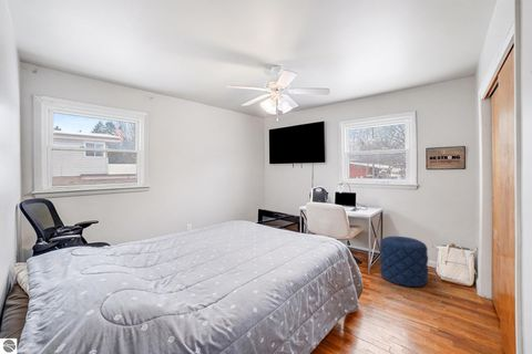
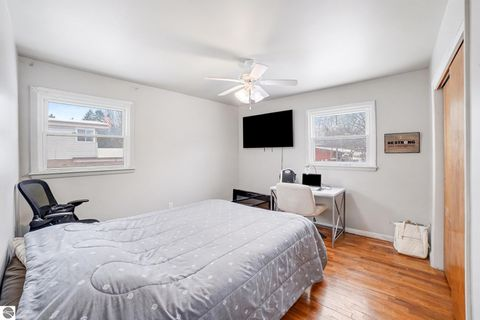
- pouf (402, 258)
